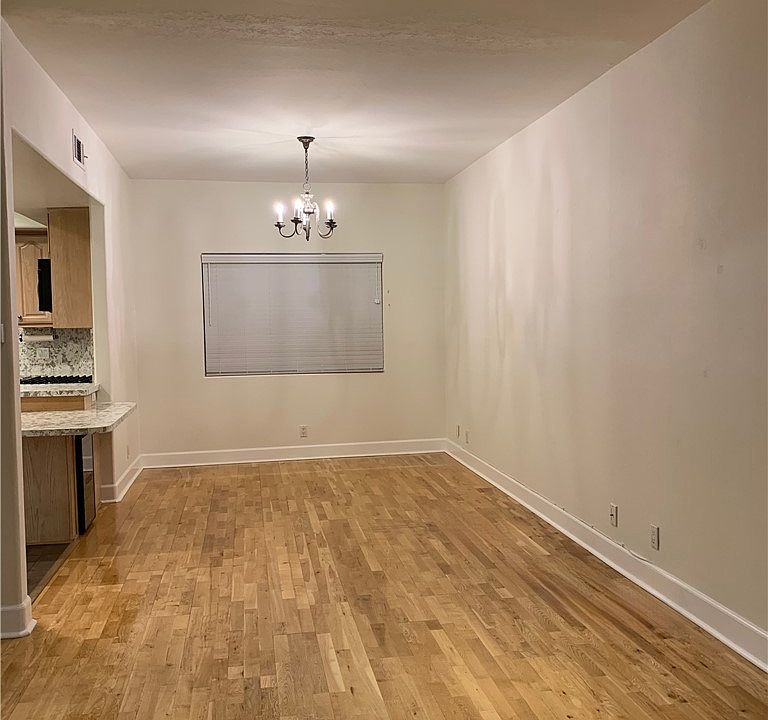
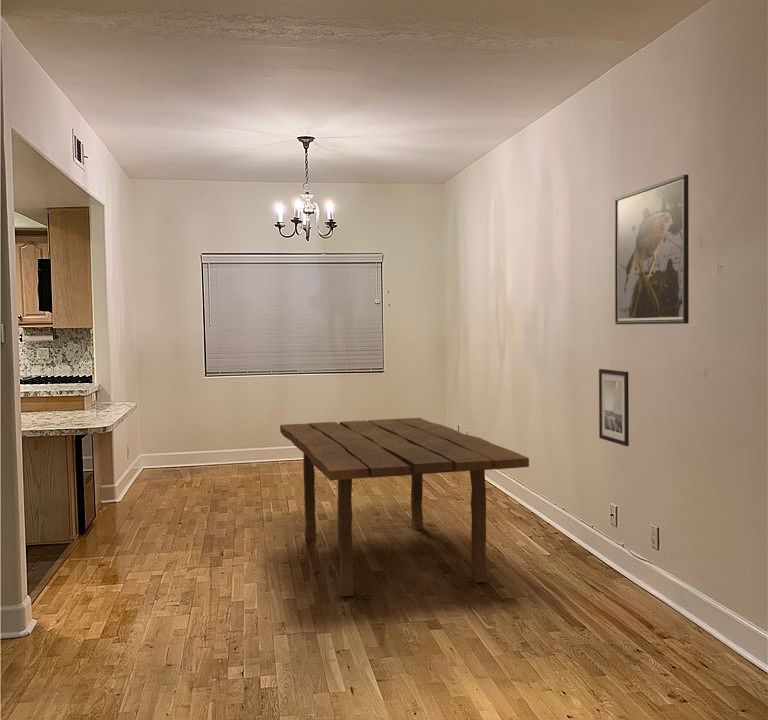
+ wall art (613, 406)
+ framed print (648, 256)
+ dining table (386, 476)
